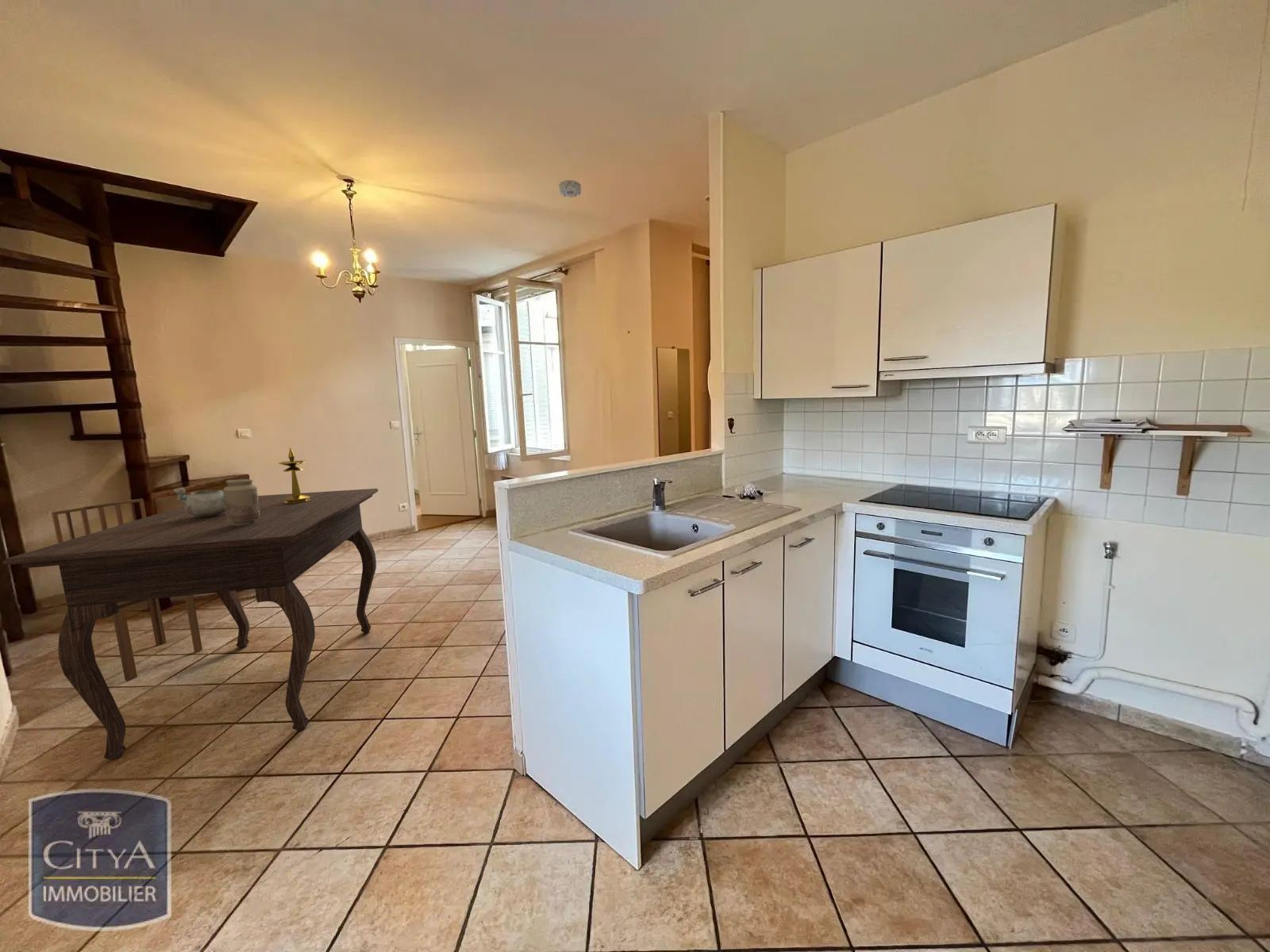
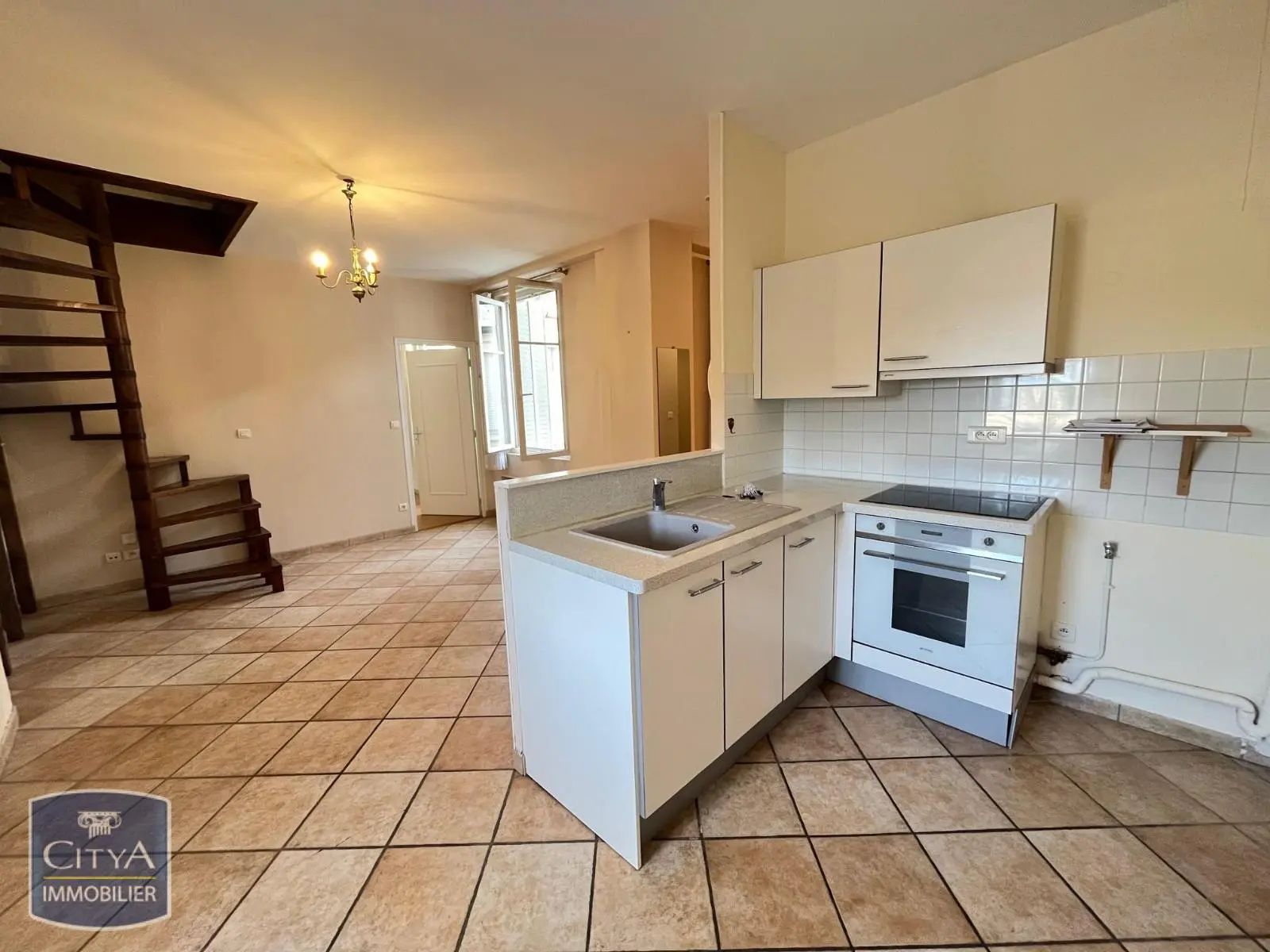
- candlestick (294, 474)
- smoke detector (570, 188)
- vase (241, 501)
- dining table (256, 599)
- dining chair (133, 601)
- decorative bowl (209, 500)
